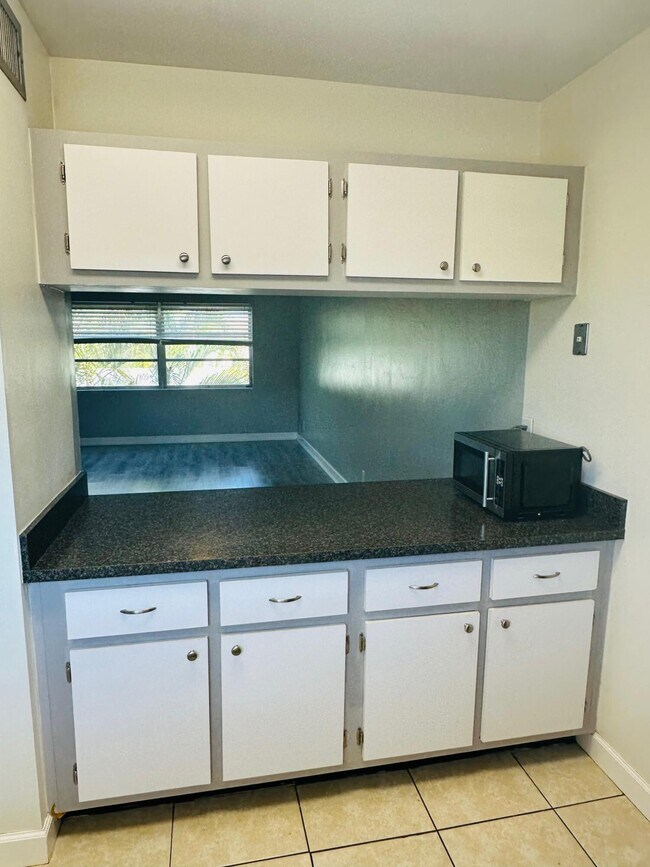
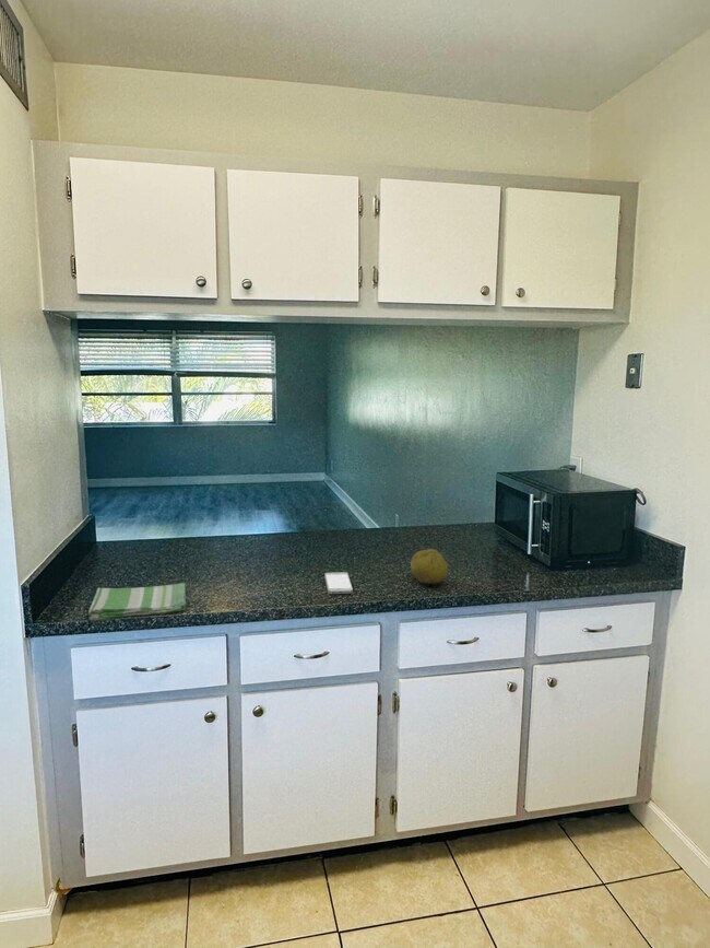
+ fruit (429, 566)
+ smartphone (338, 582)
+ dish towel (140, 598)
